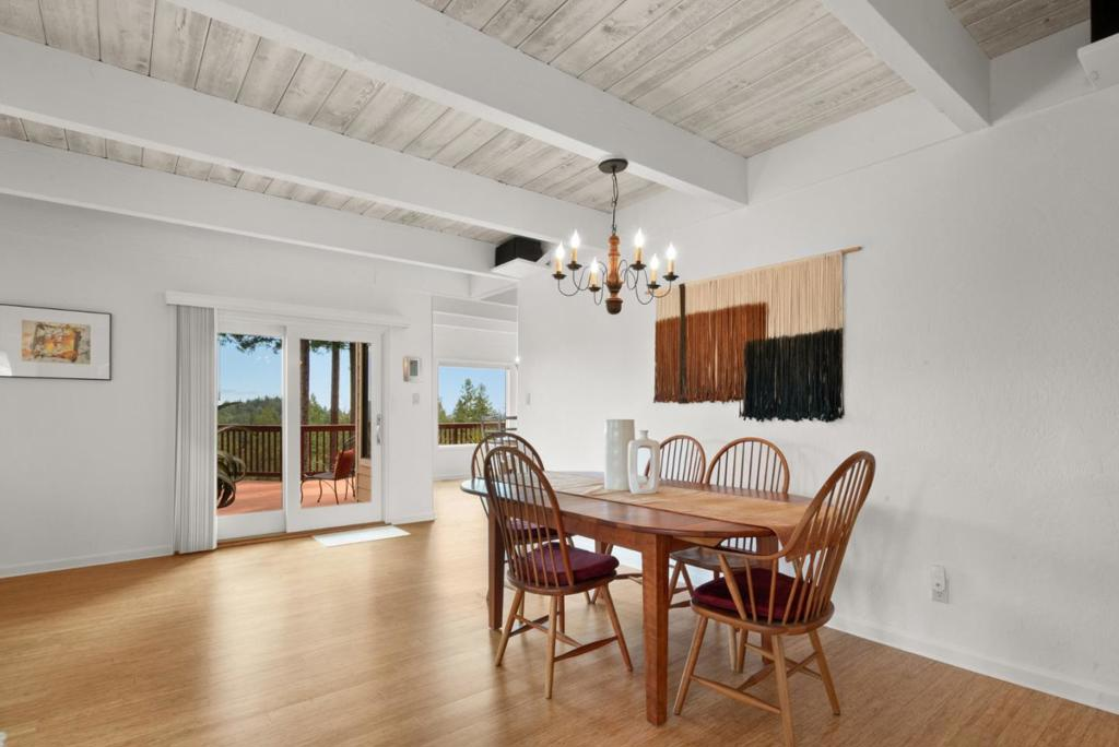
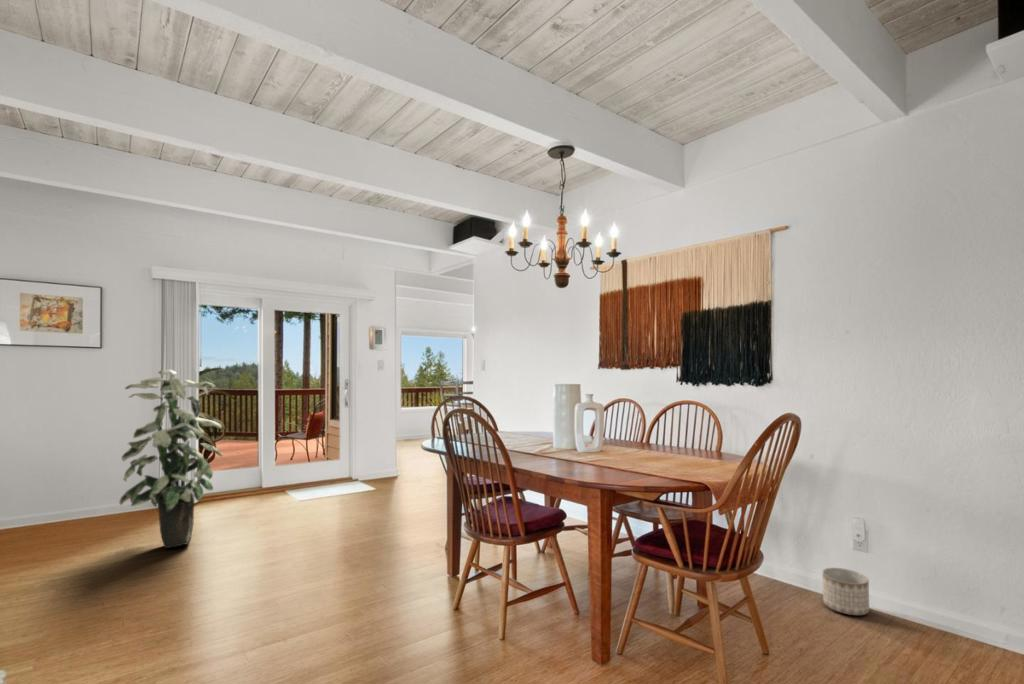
+ indoor plant (170, 456)
+ planter (845, 592)
